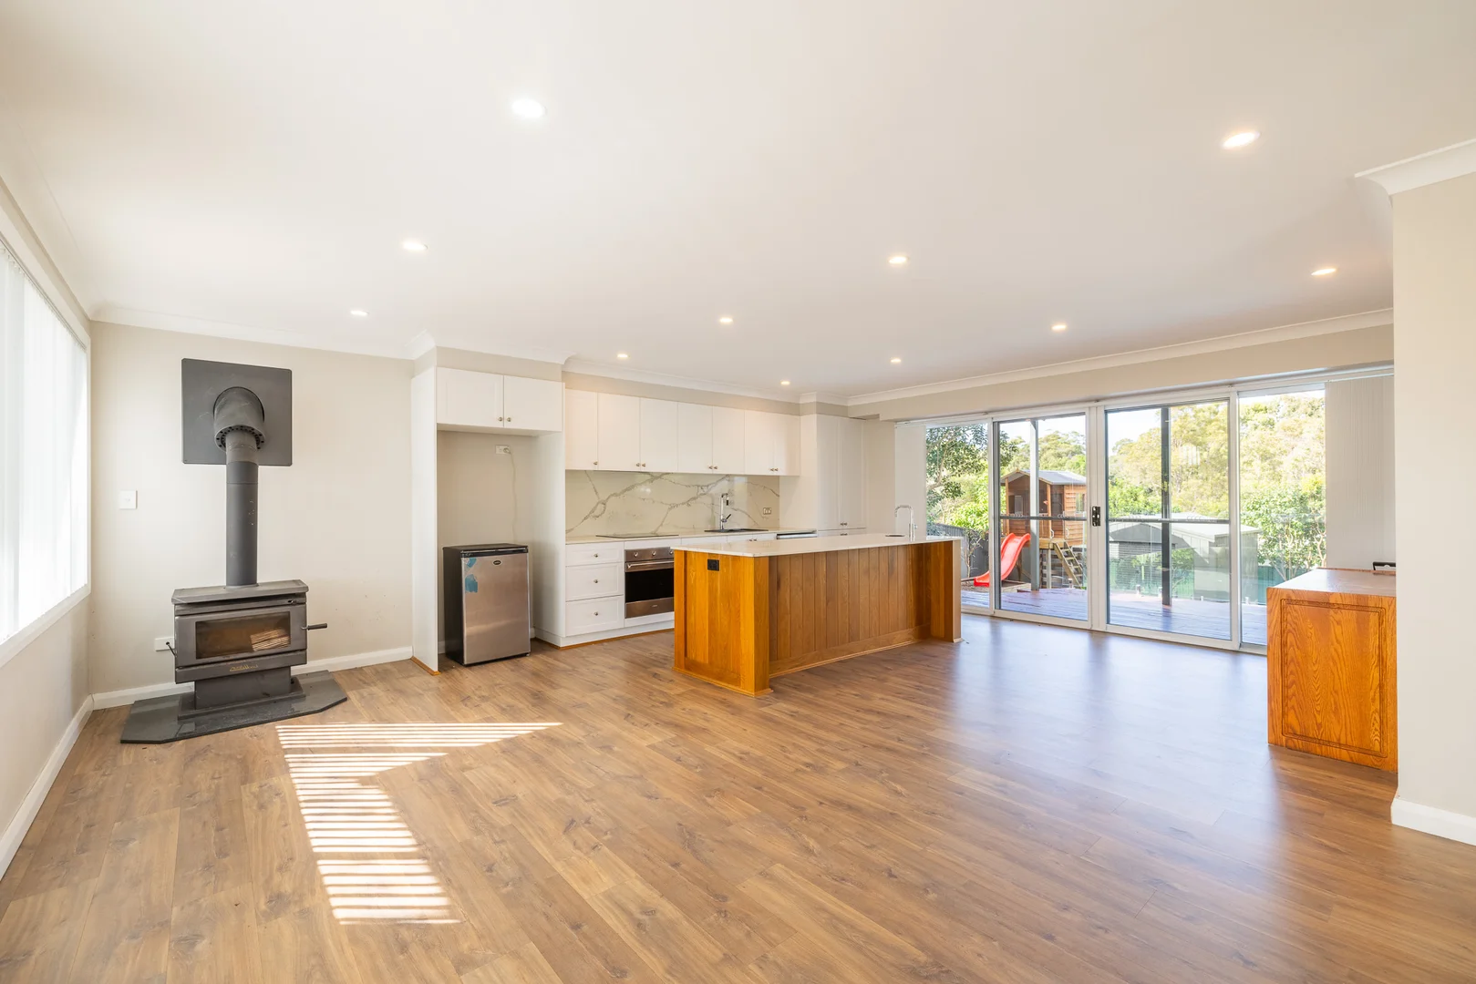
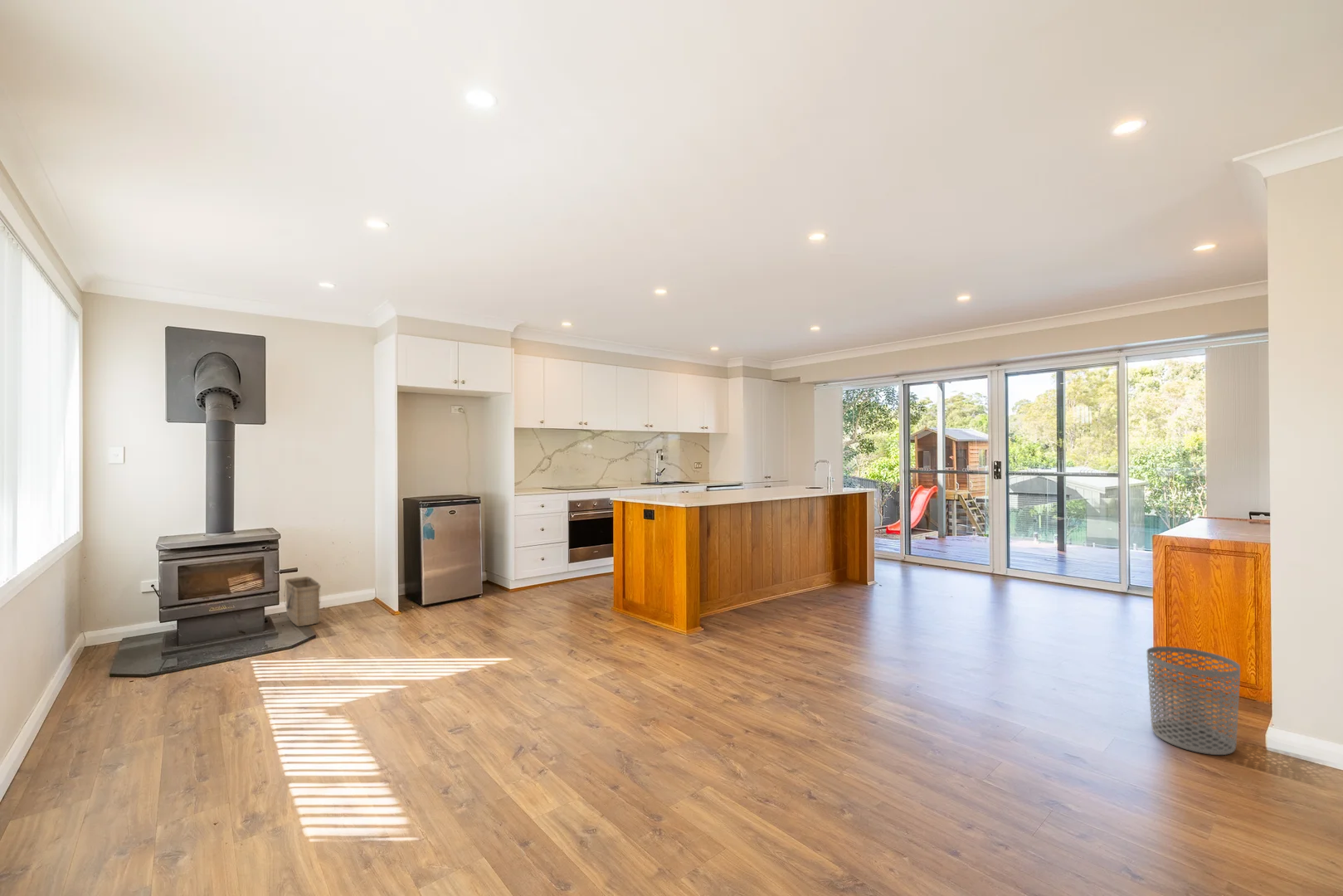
+ basket (302, 601)
+ waste bin (1192, 699)
